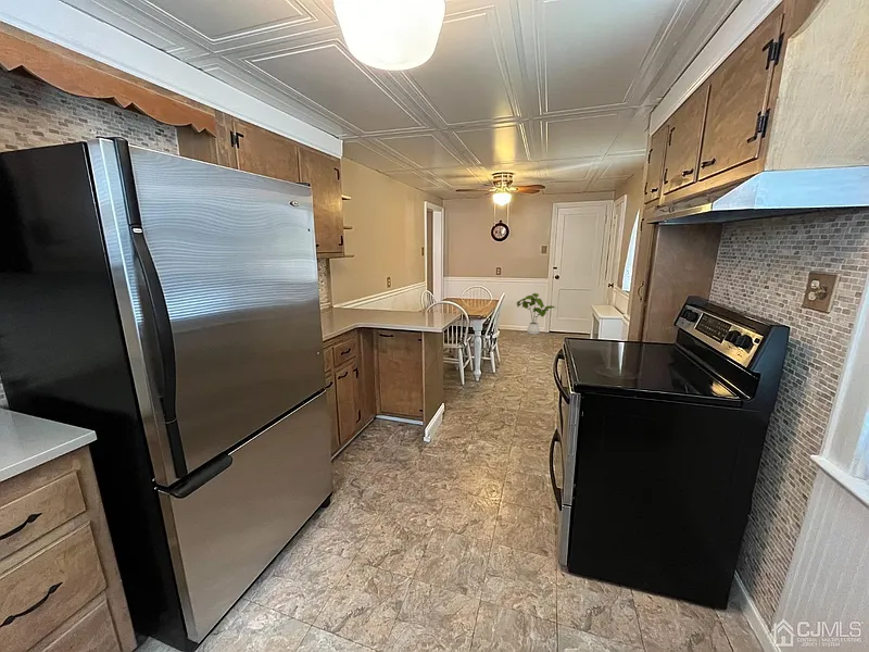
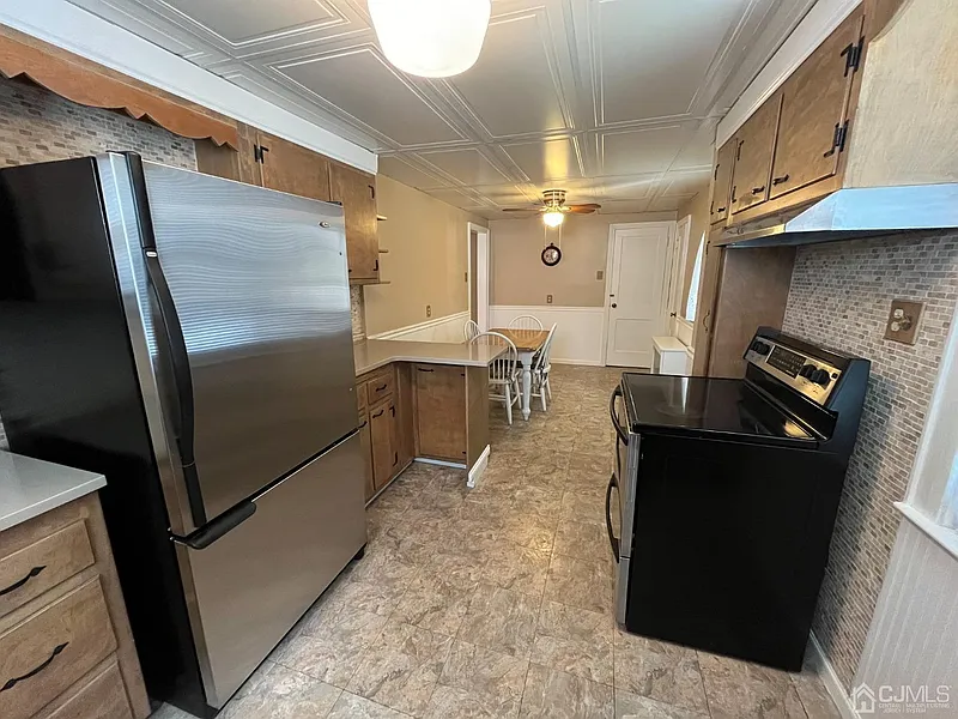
- house plant (534, 312)
